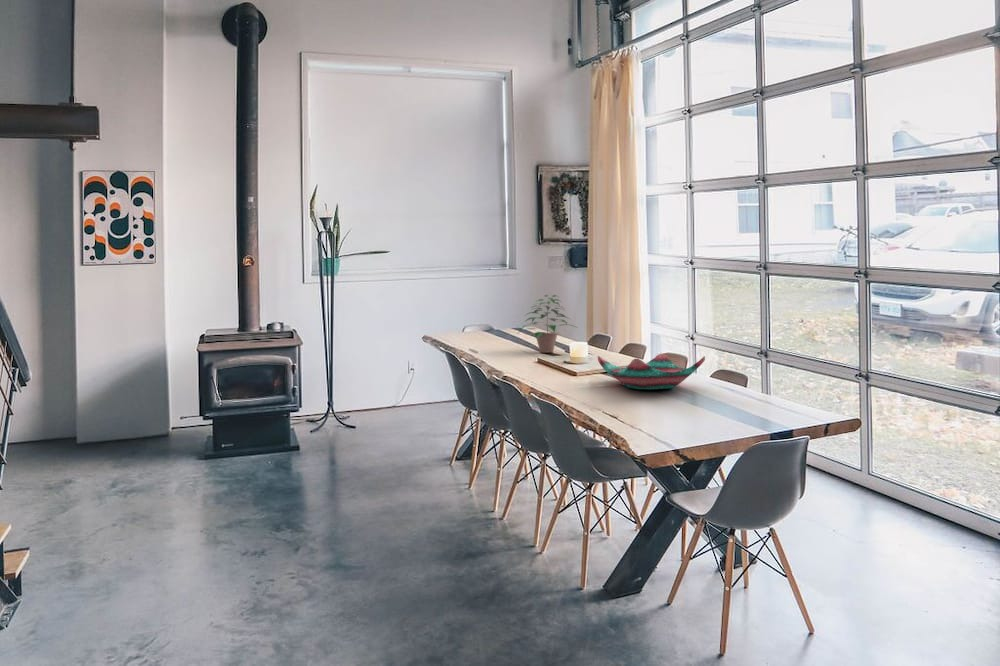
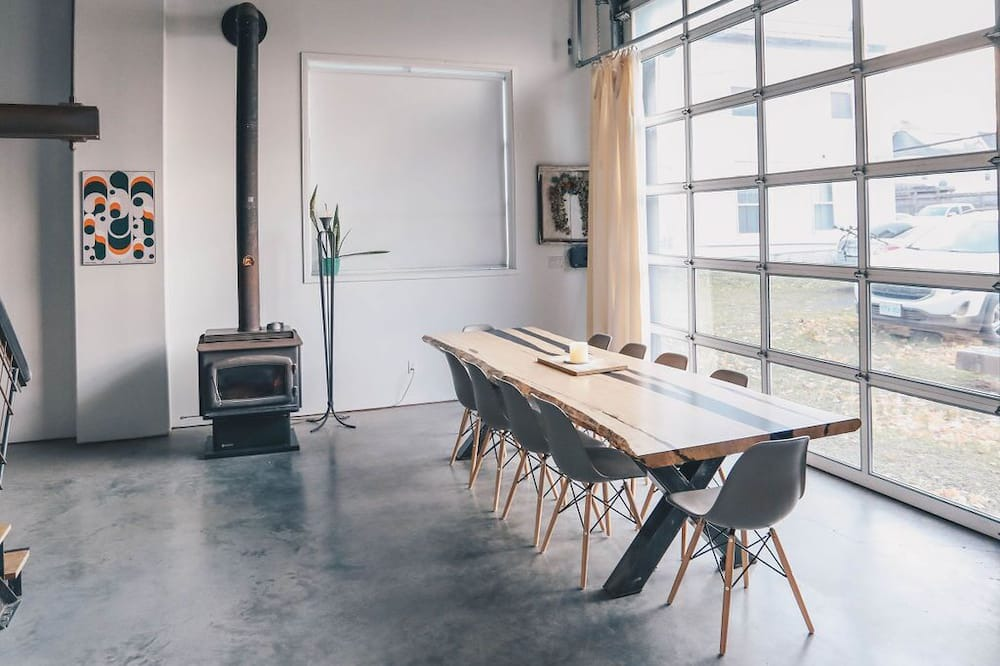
- potted plant (545, 325)
- decorative bowl (650, 371)
